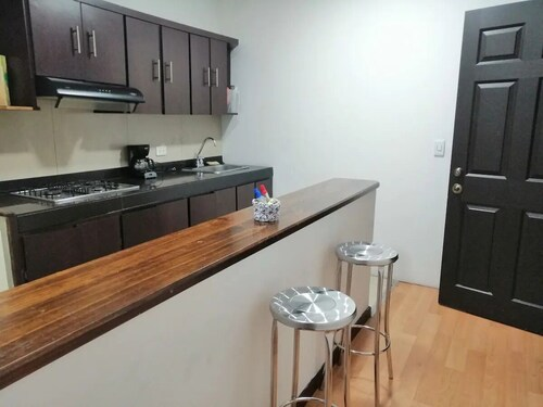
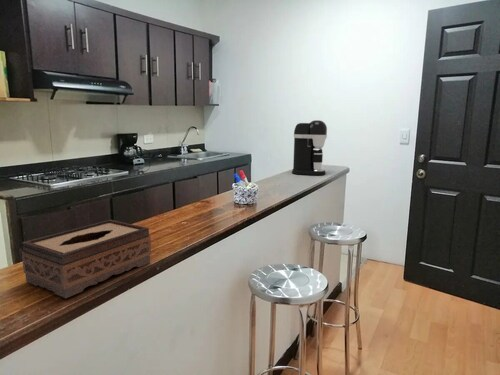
+ coffee maker (309, 147)
+ tissue box (91, 253)
